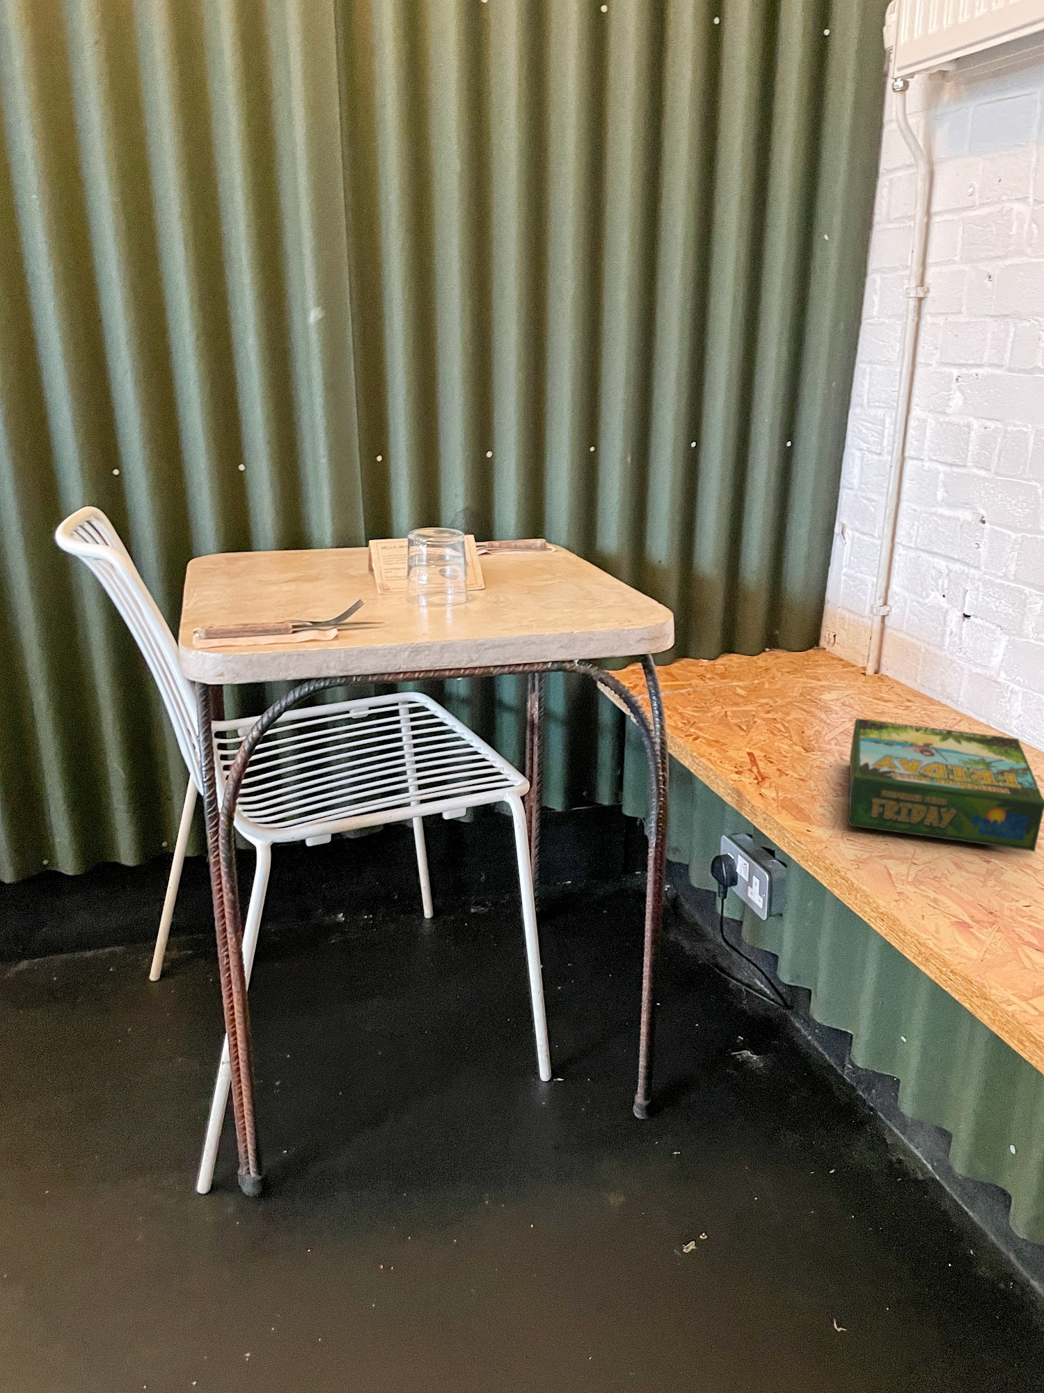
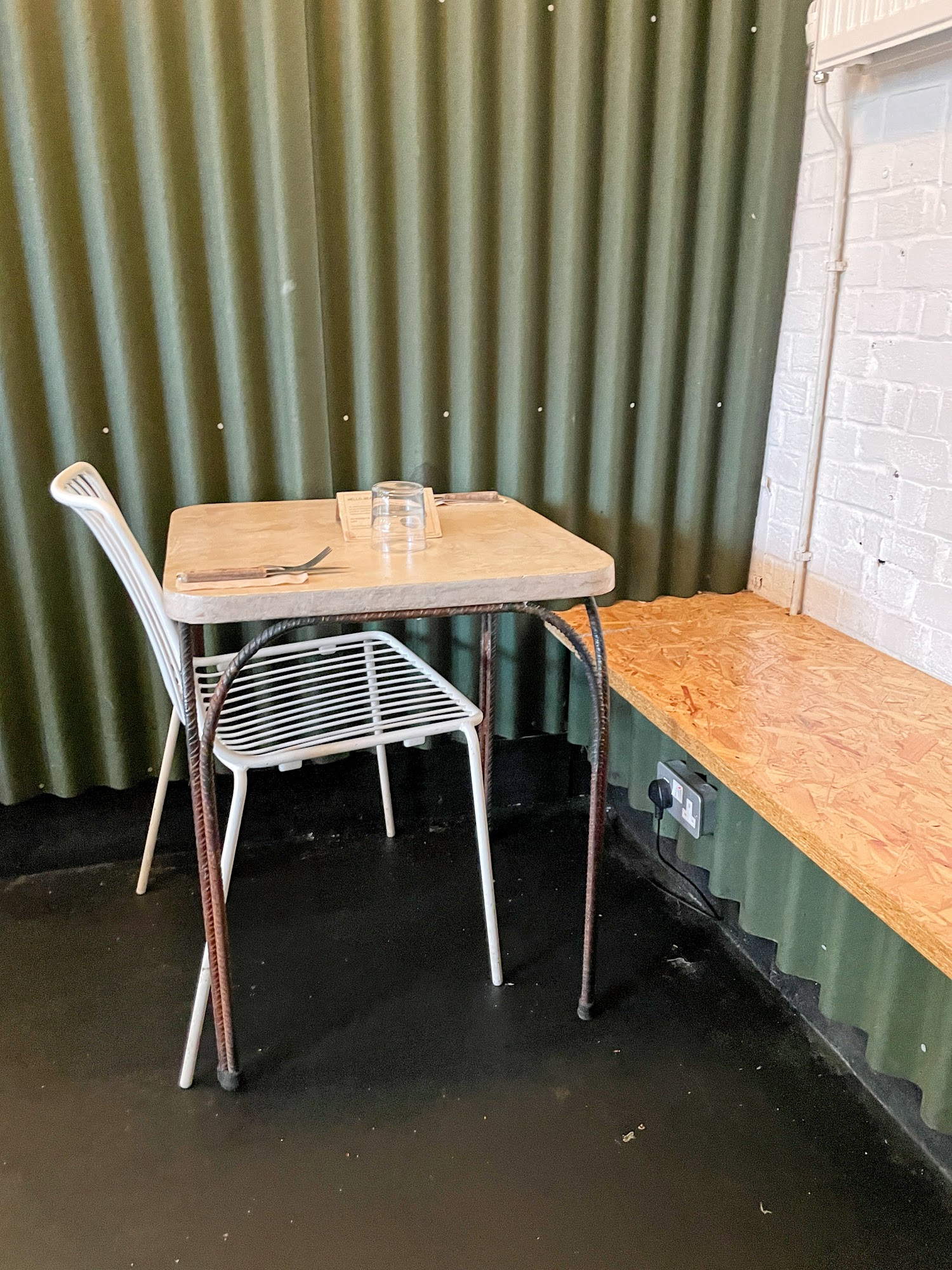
- board game (937, 780)
